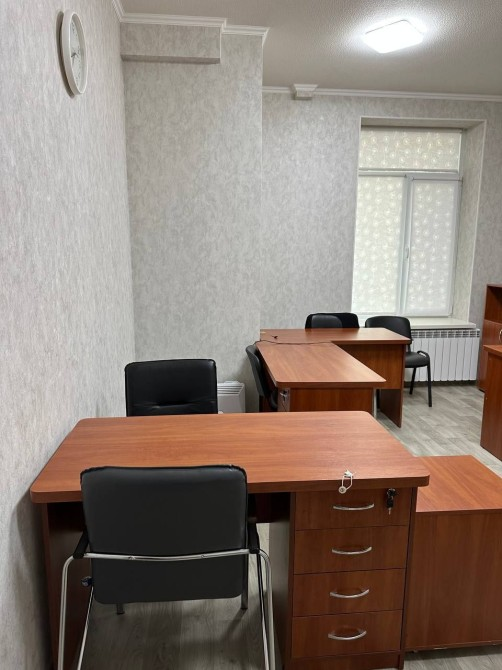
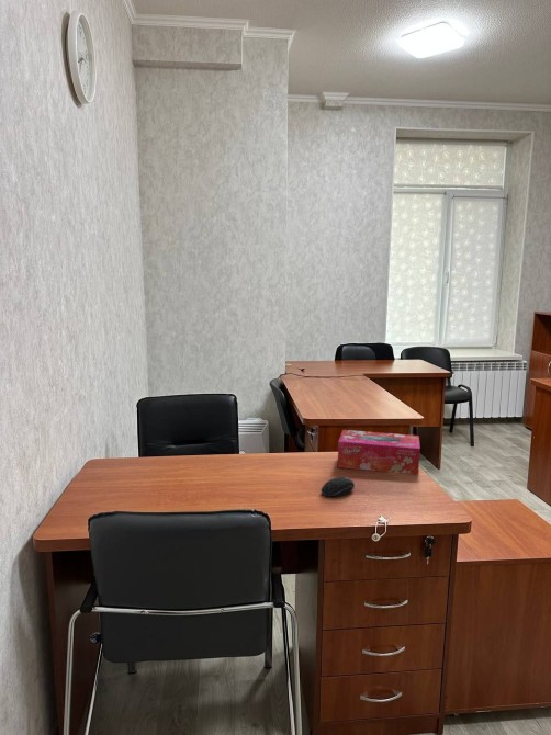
+ tissue box (379, 451)
+ computer mouse (337, 485)
